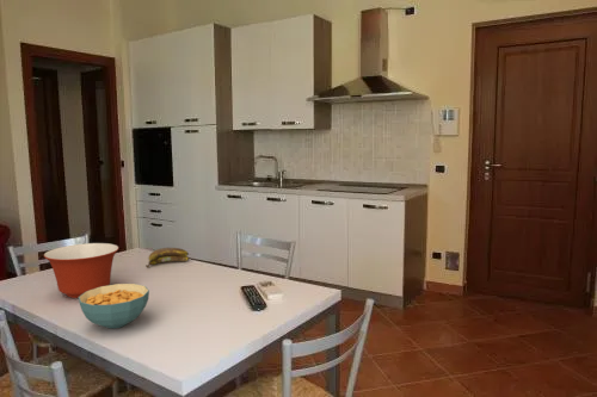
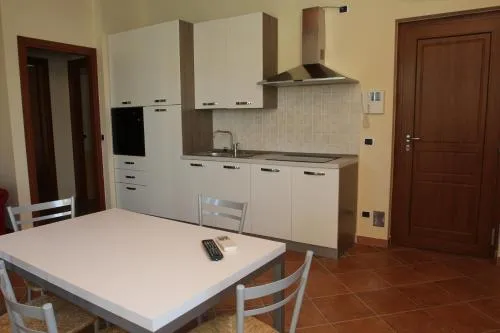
- banana (165, 255)
- mixing bowl (84, 271)
- cereal bowl (115, 309)
